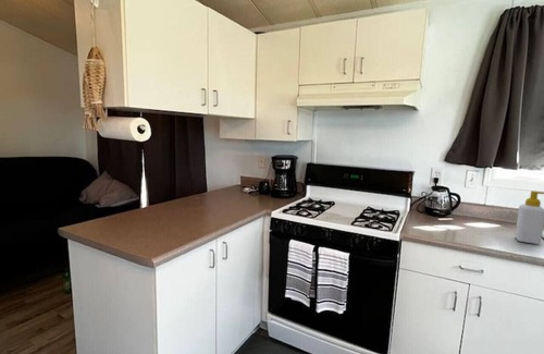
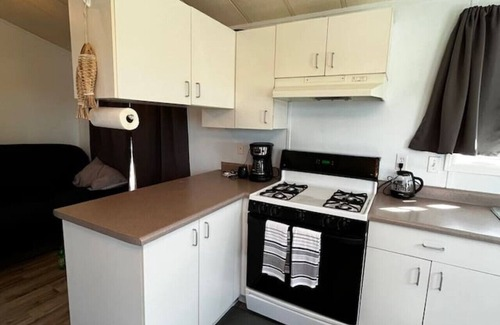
- soap bottle (530, 216)
